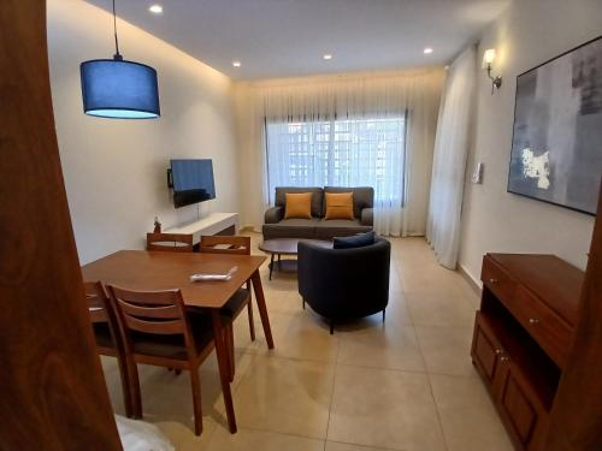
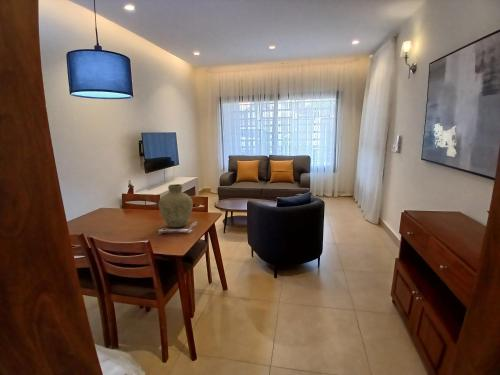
+ vase (176, 205)
